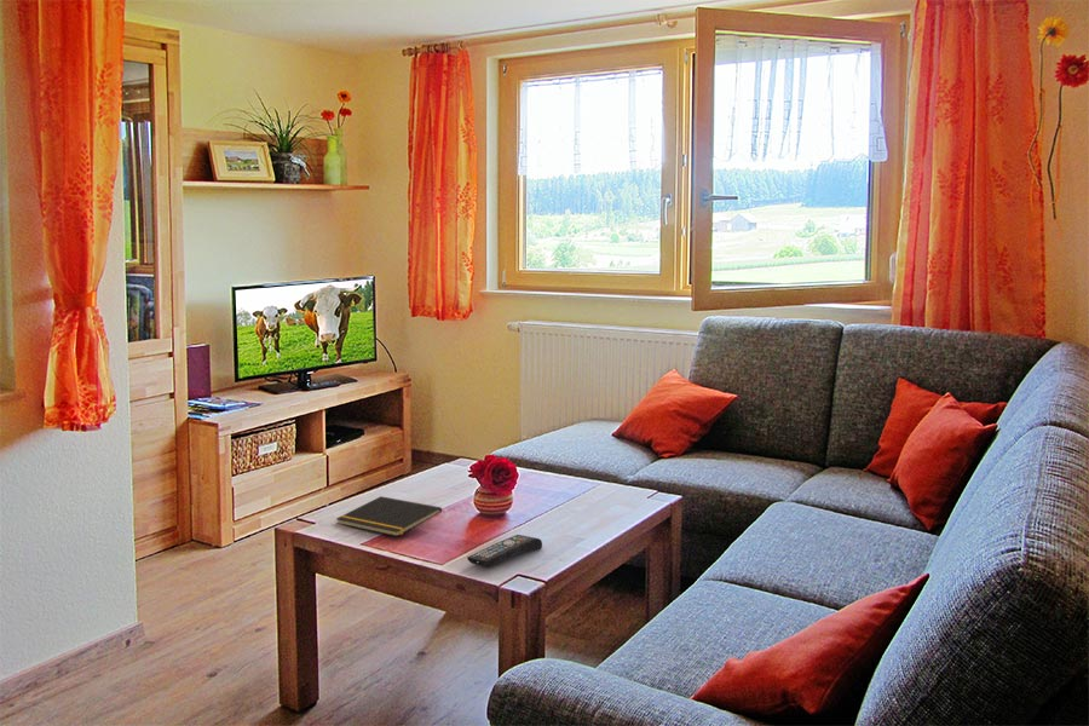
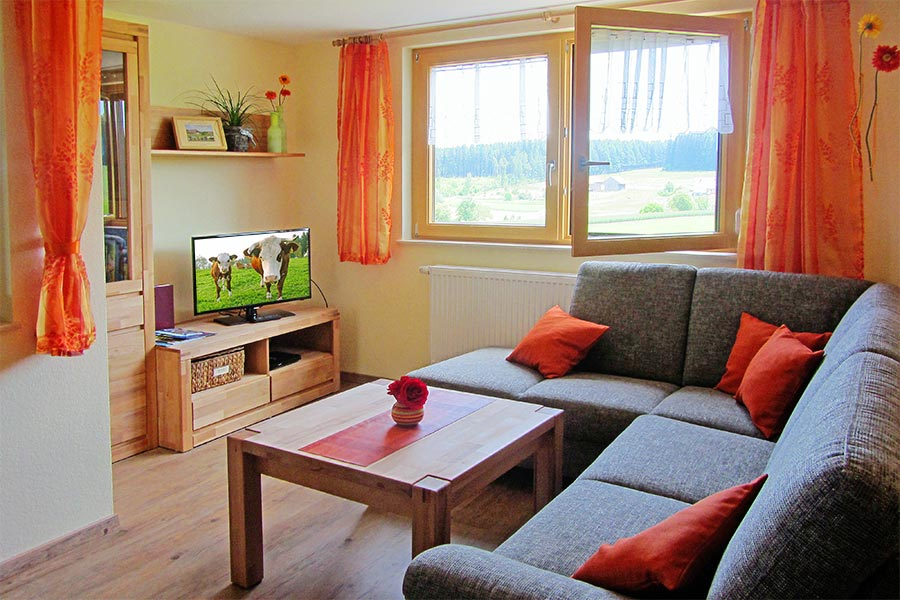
- remote control (506, 549)
- notepad (388, 514)
